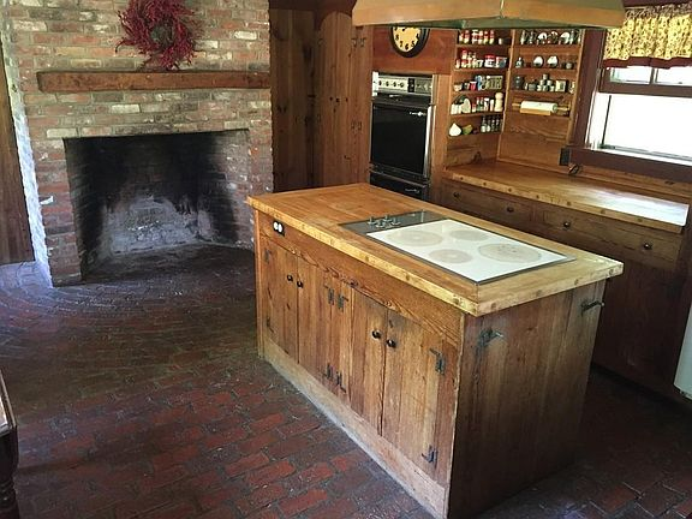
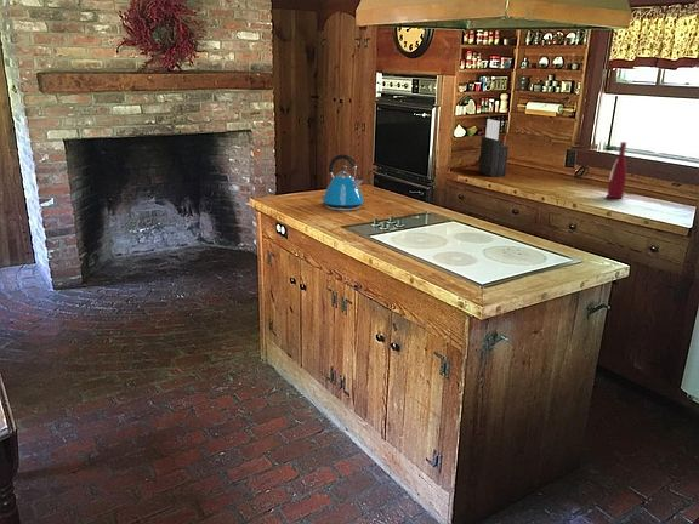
+ knife block (495, 147)
+ alcohol (619, 170)
+ kettle (341, 181)
